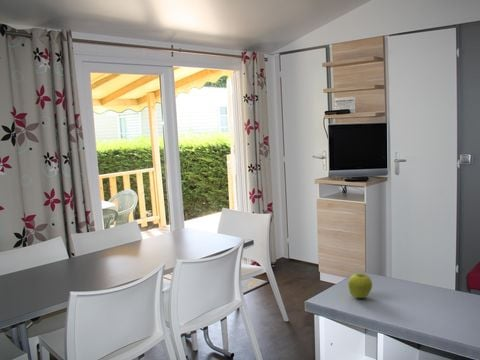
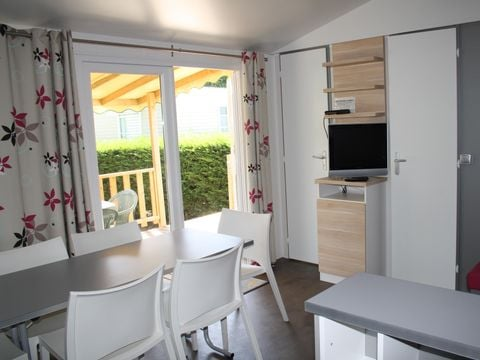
- fruit (360, 285)
